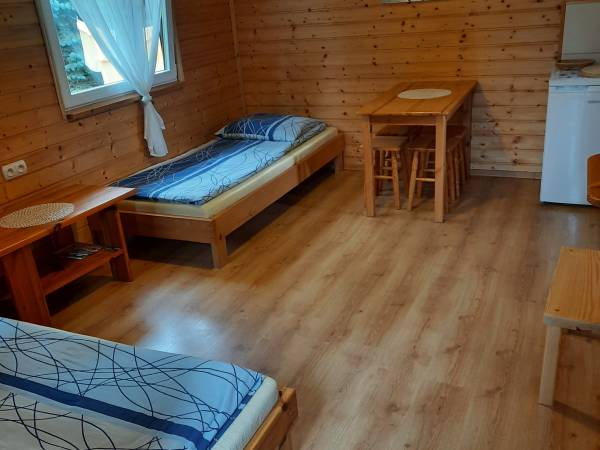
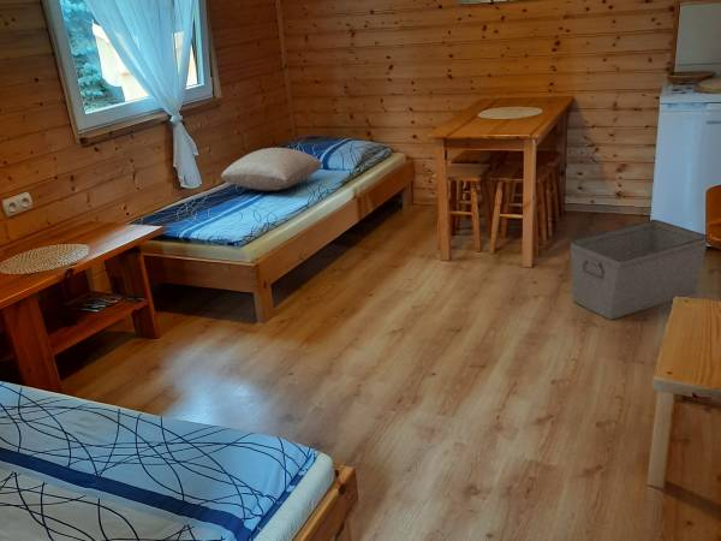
+ pillow (272, 168)
+ storage bin (636, 267)
